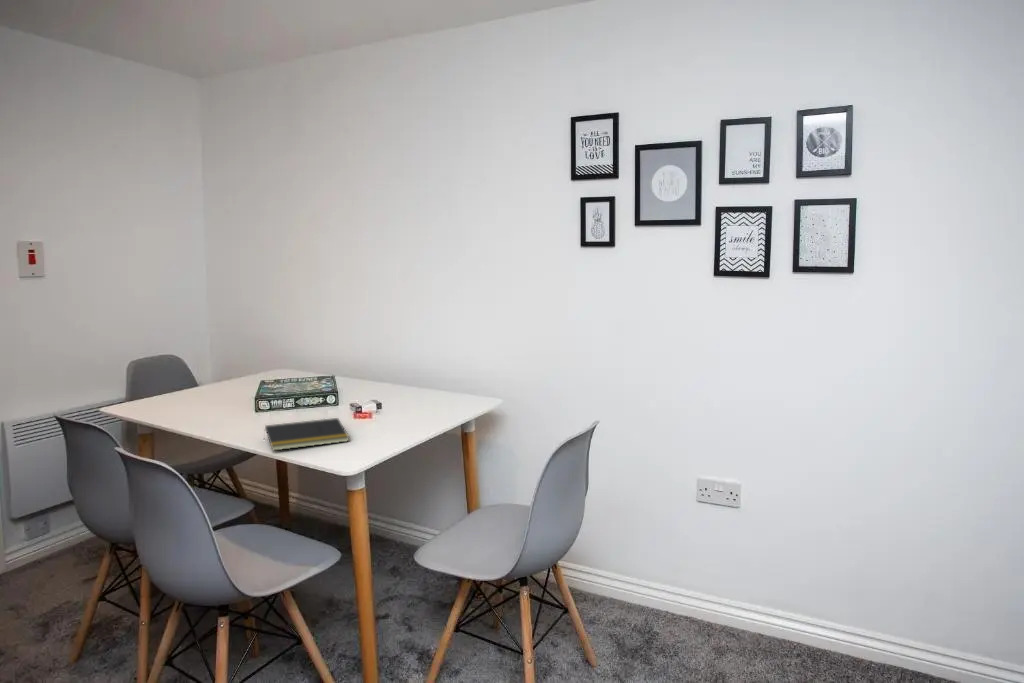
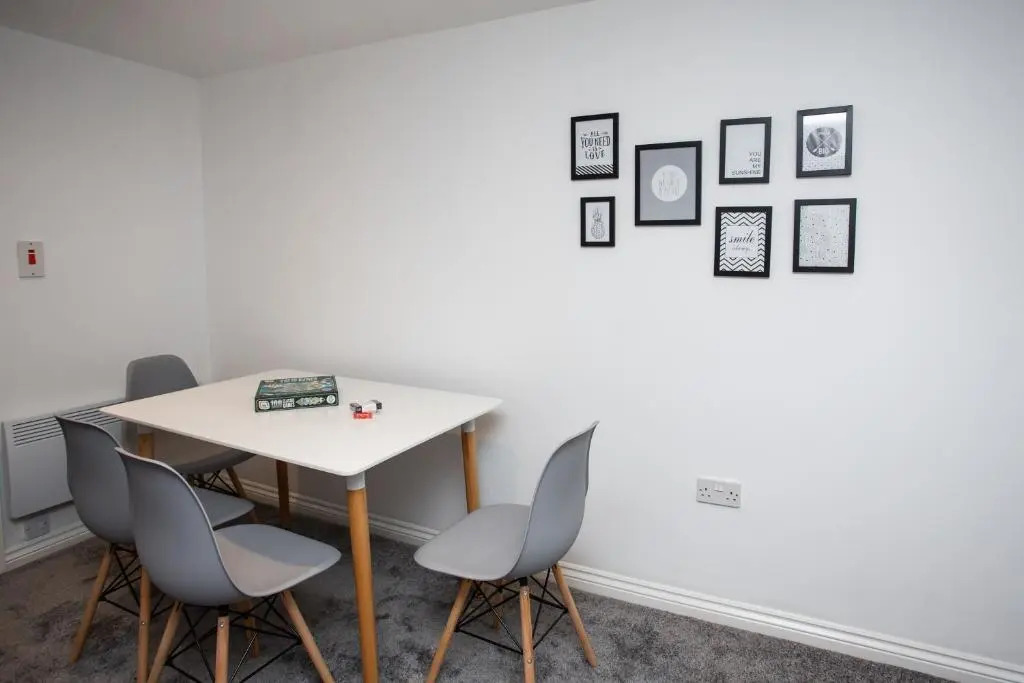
- notepad (307, 433)
